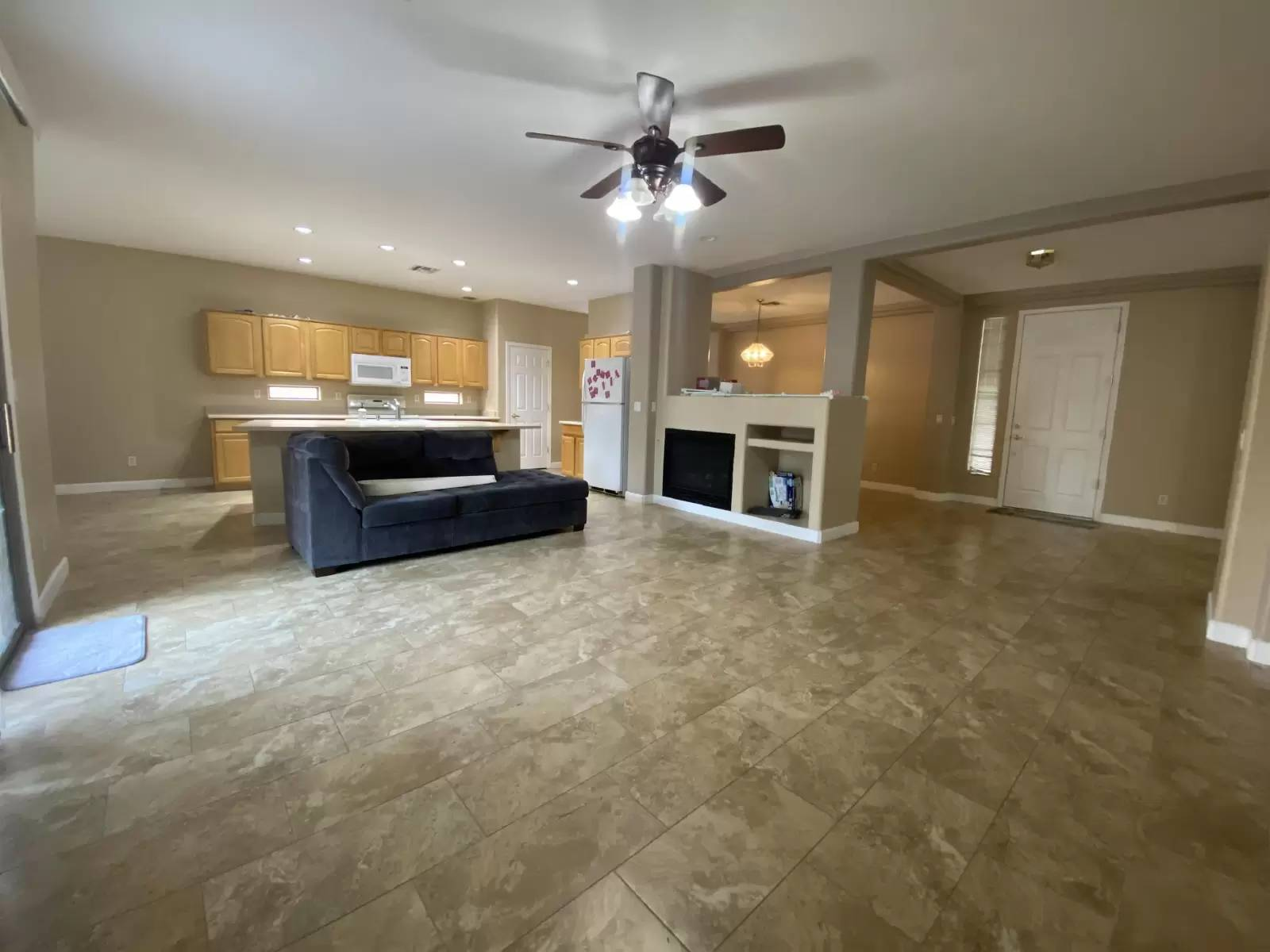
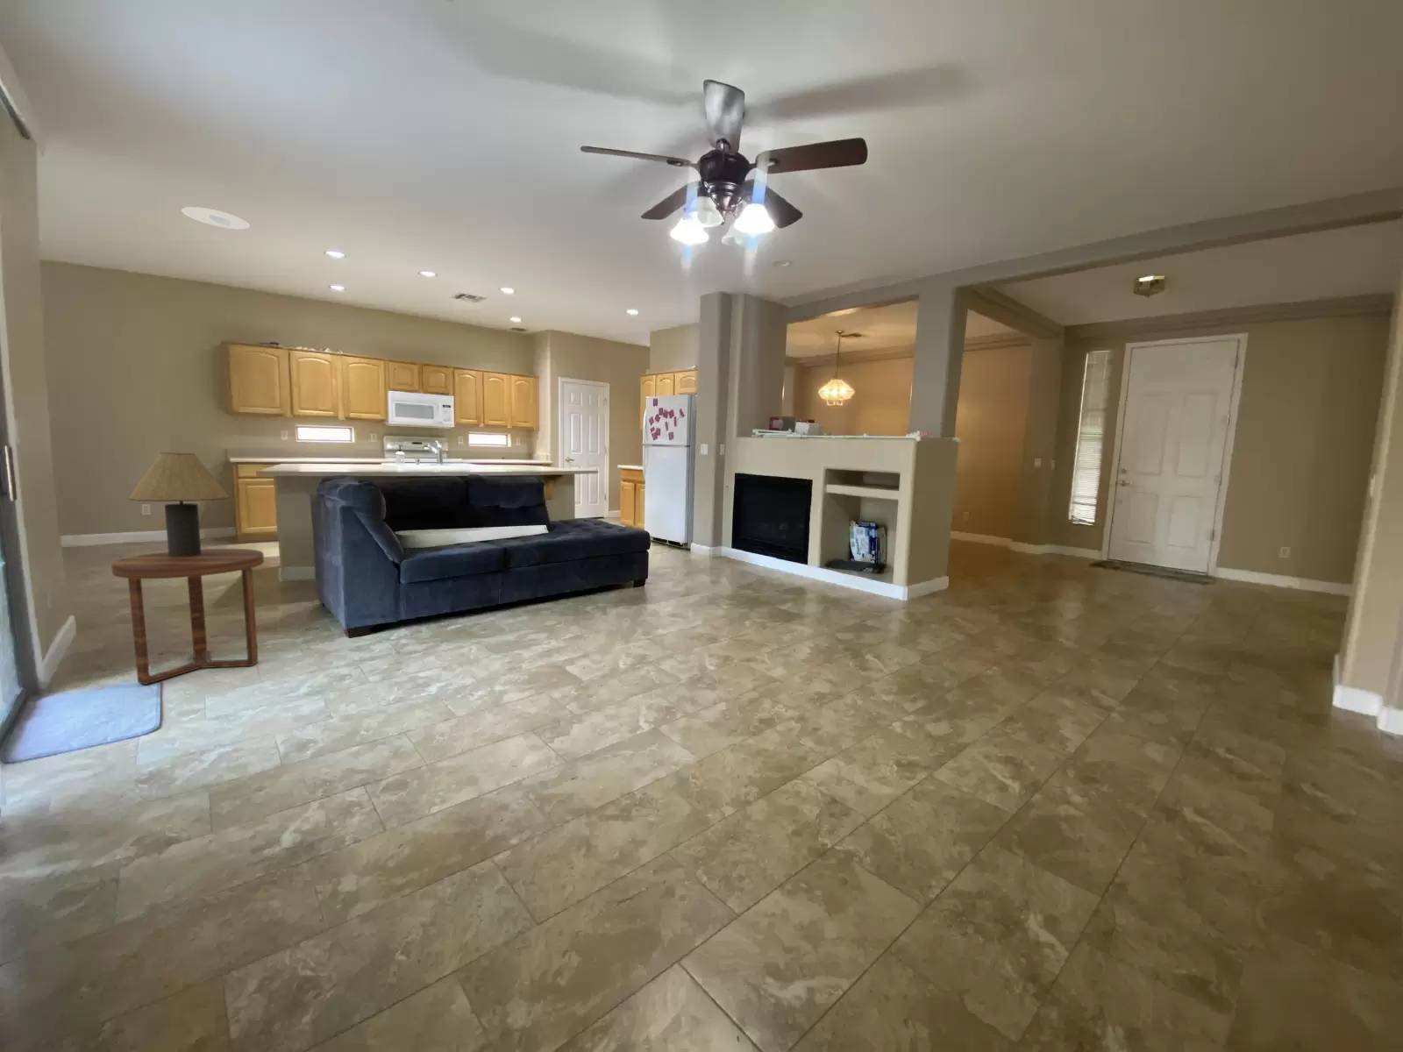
+ recessed light (217, 215)
+ side table (197, 612)
+ table lamp (181, 504)
